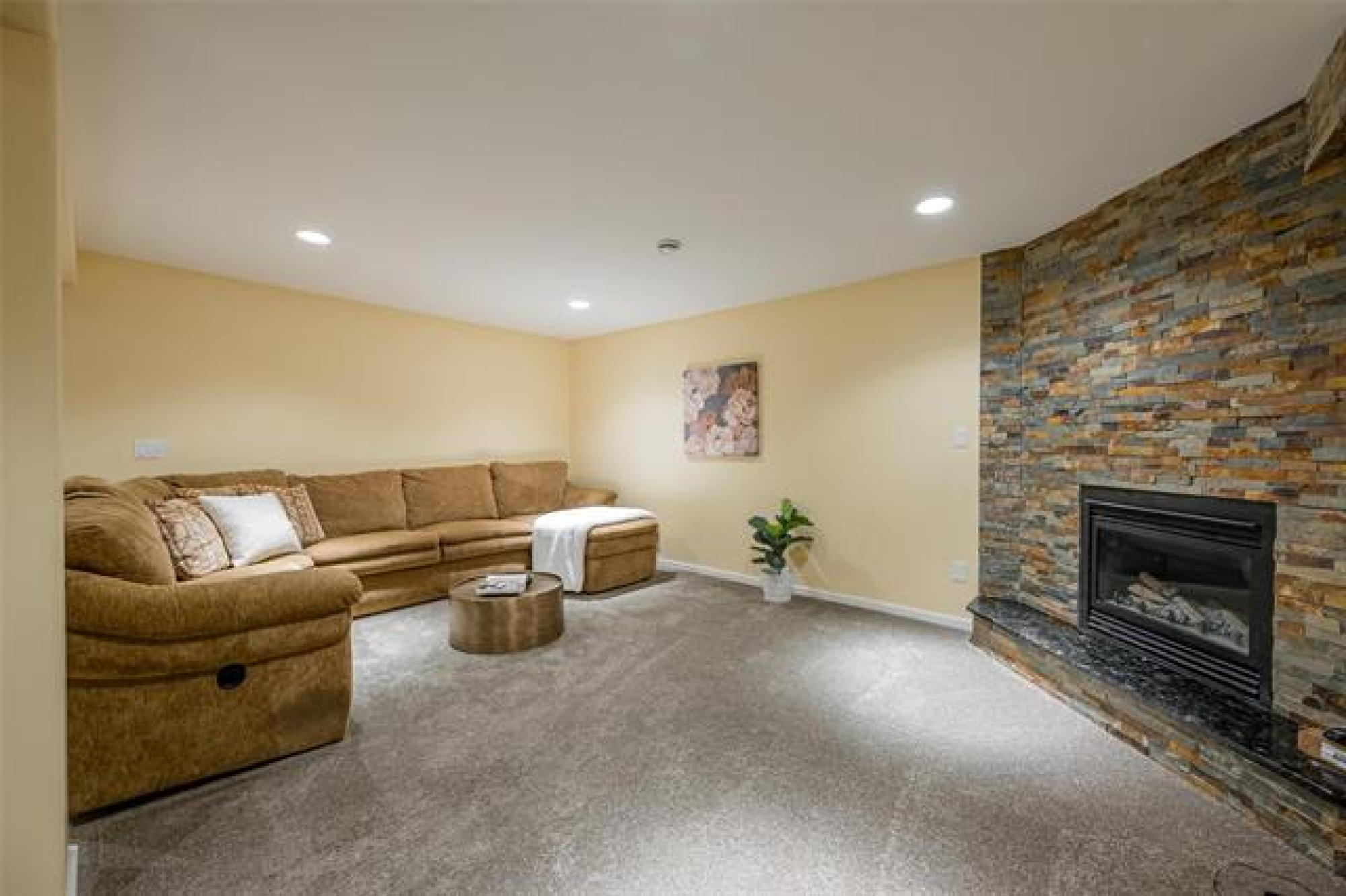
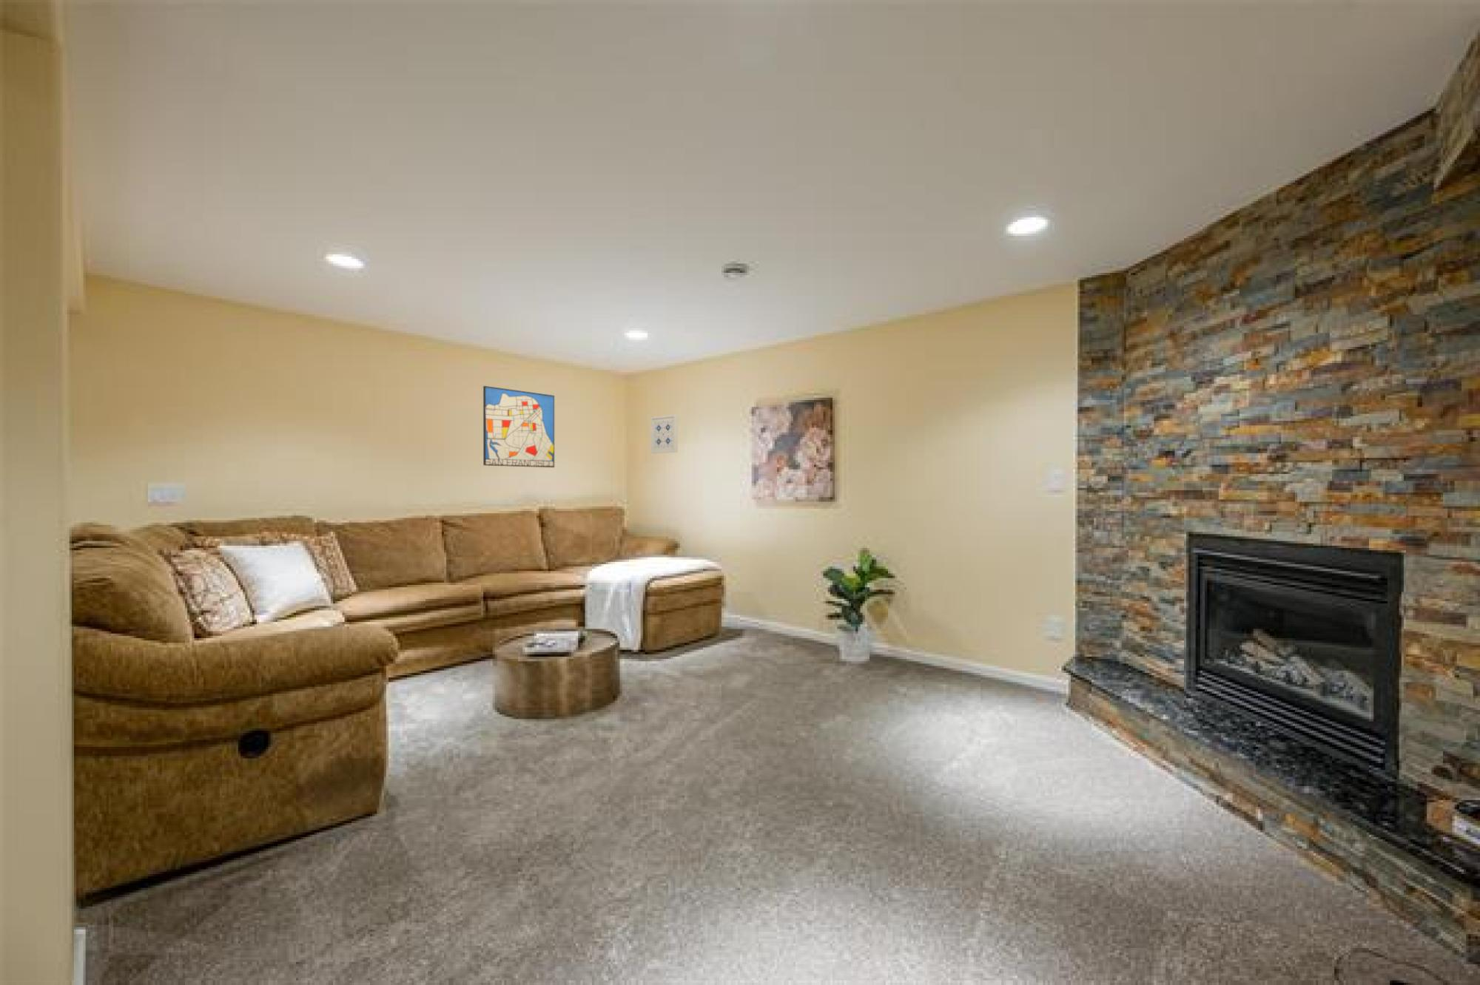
+ wall art (520, 428)
+ wall art (664, 434)
